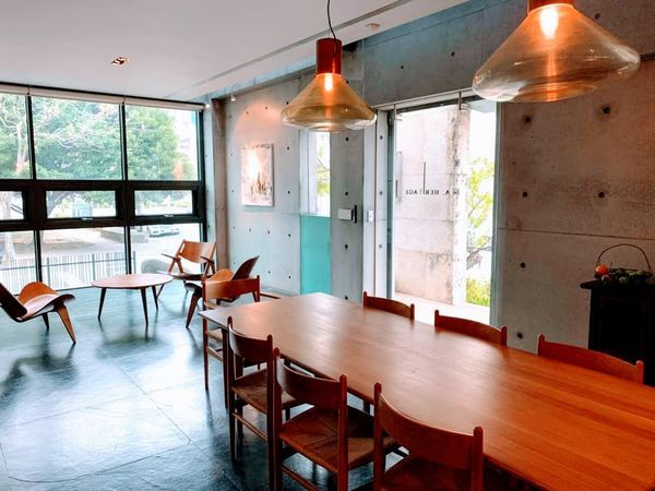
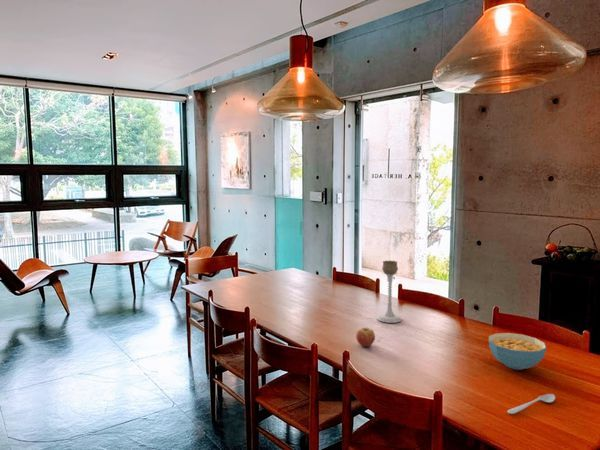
+ candle holder (389, 290)
+ cereal bowl (515, 354)
+ spoon (531, 403)
+ fruit (365, 336)
